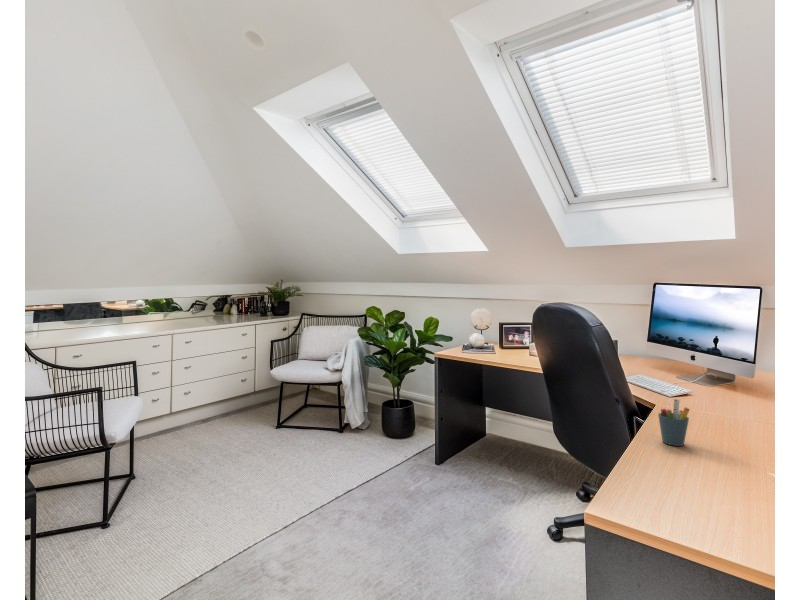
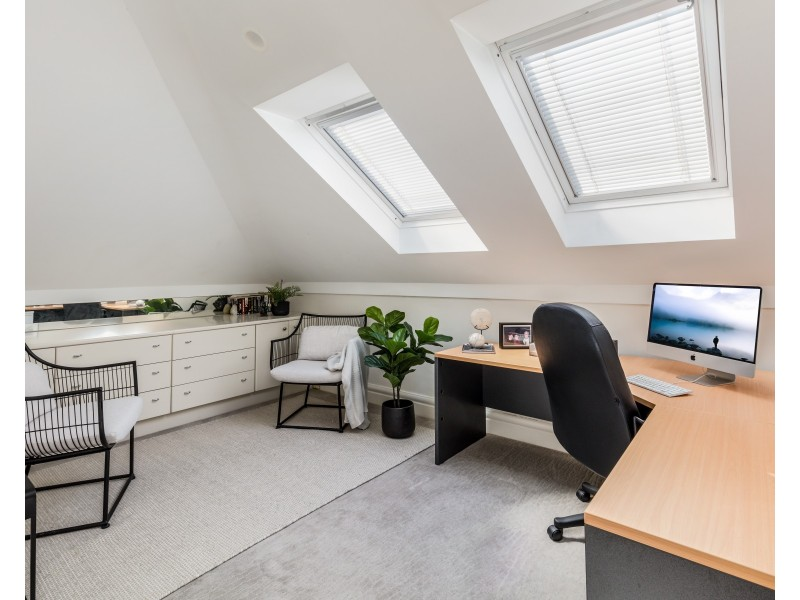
- pen holder (673, 422)
